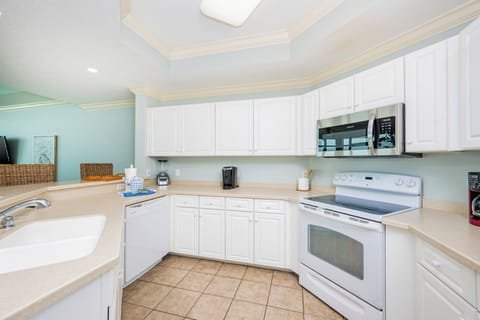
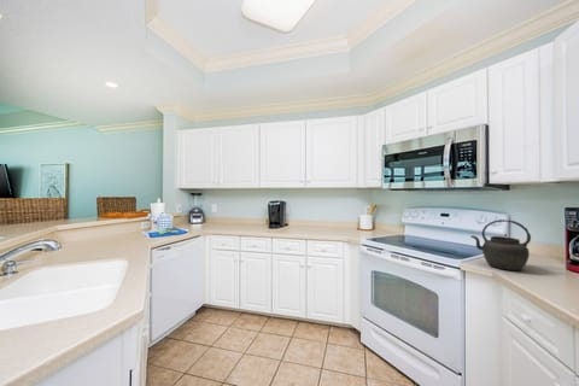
+ kettle (498, 242)
